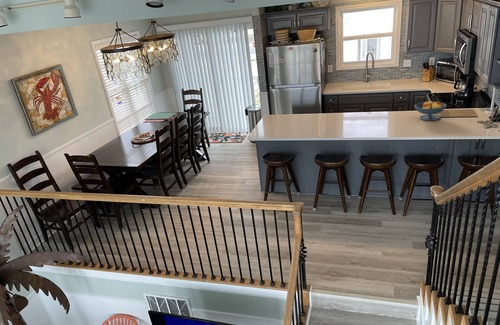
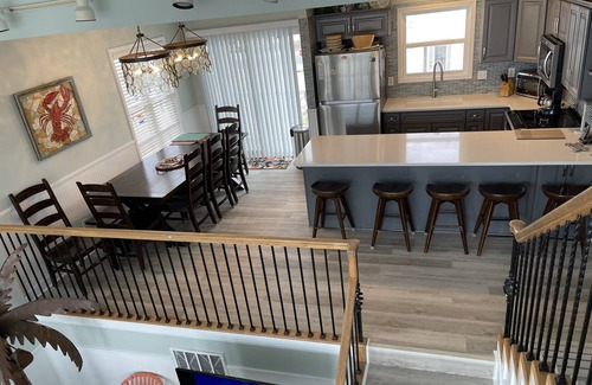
- fruit bowl (430, 109)
